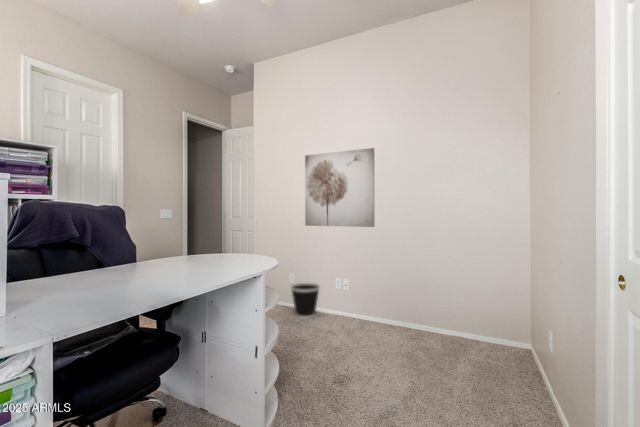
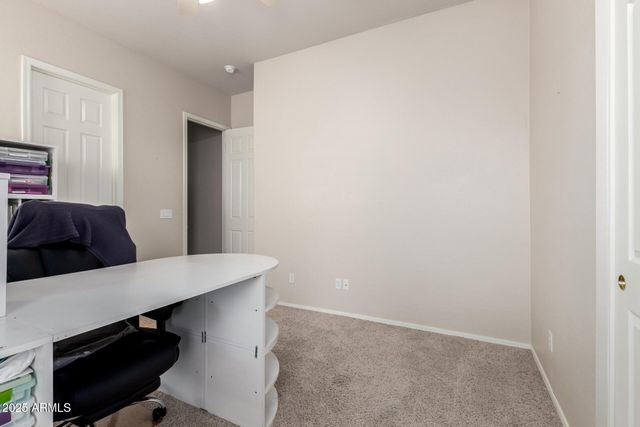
- wall art (337, 189)
- wastebasket (305, 300)
